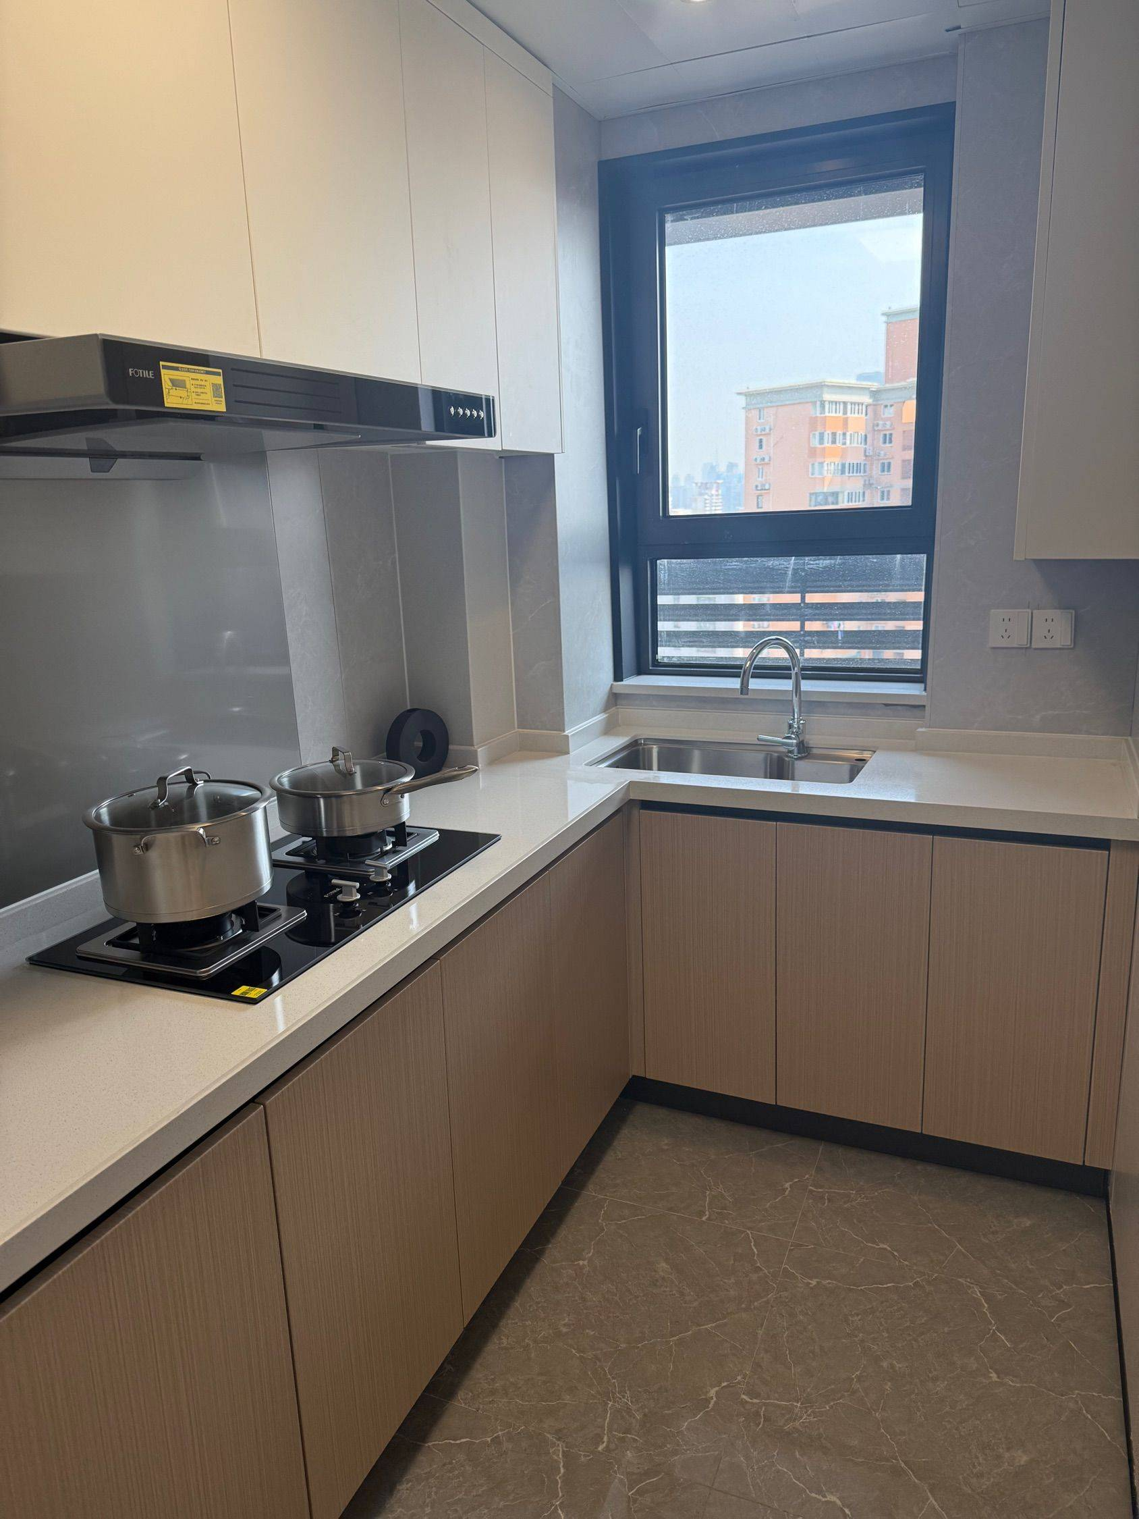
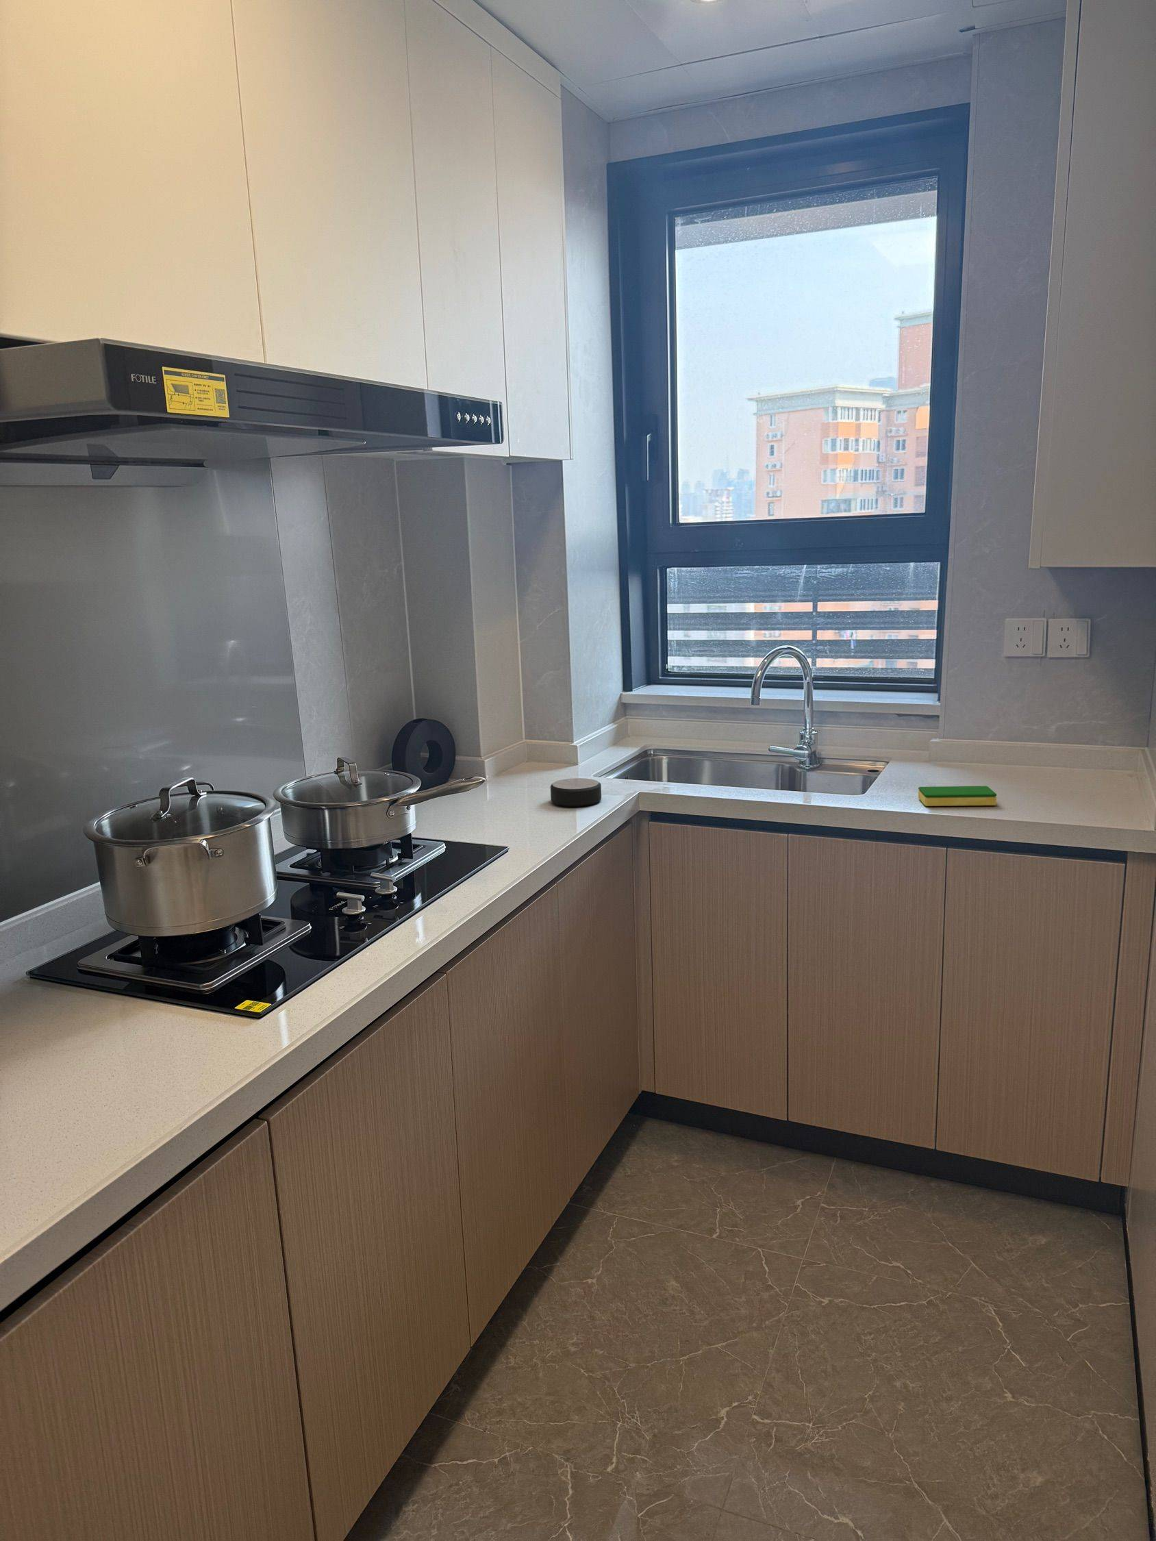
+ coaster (576, 792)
+ dish sponge (956, 795)
